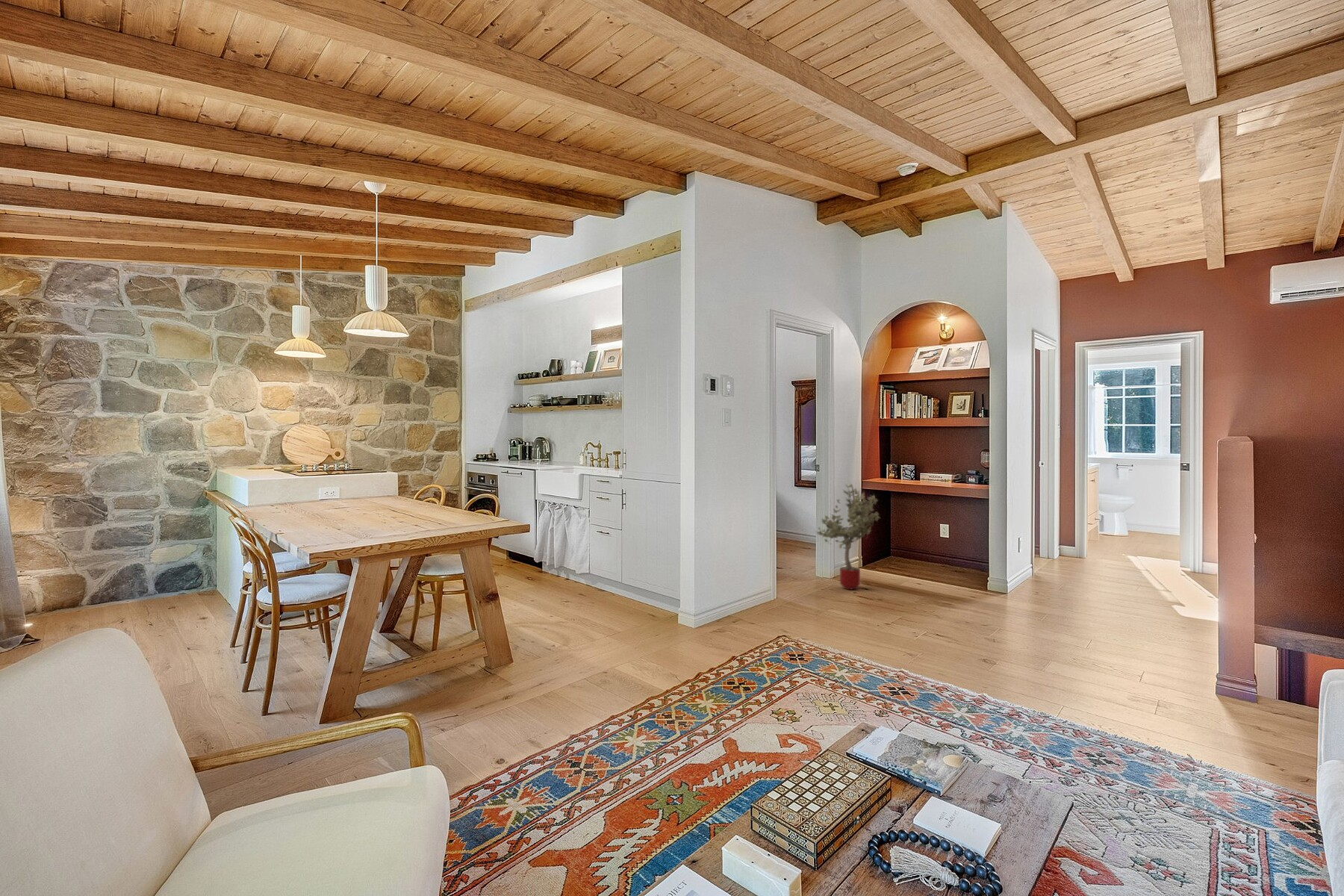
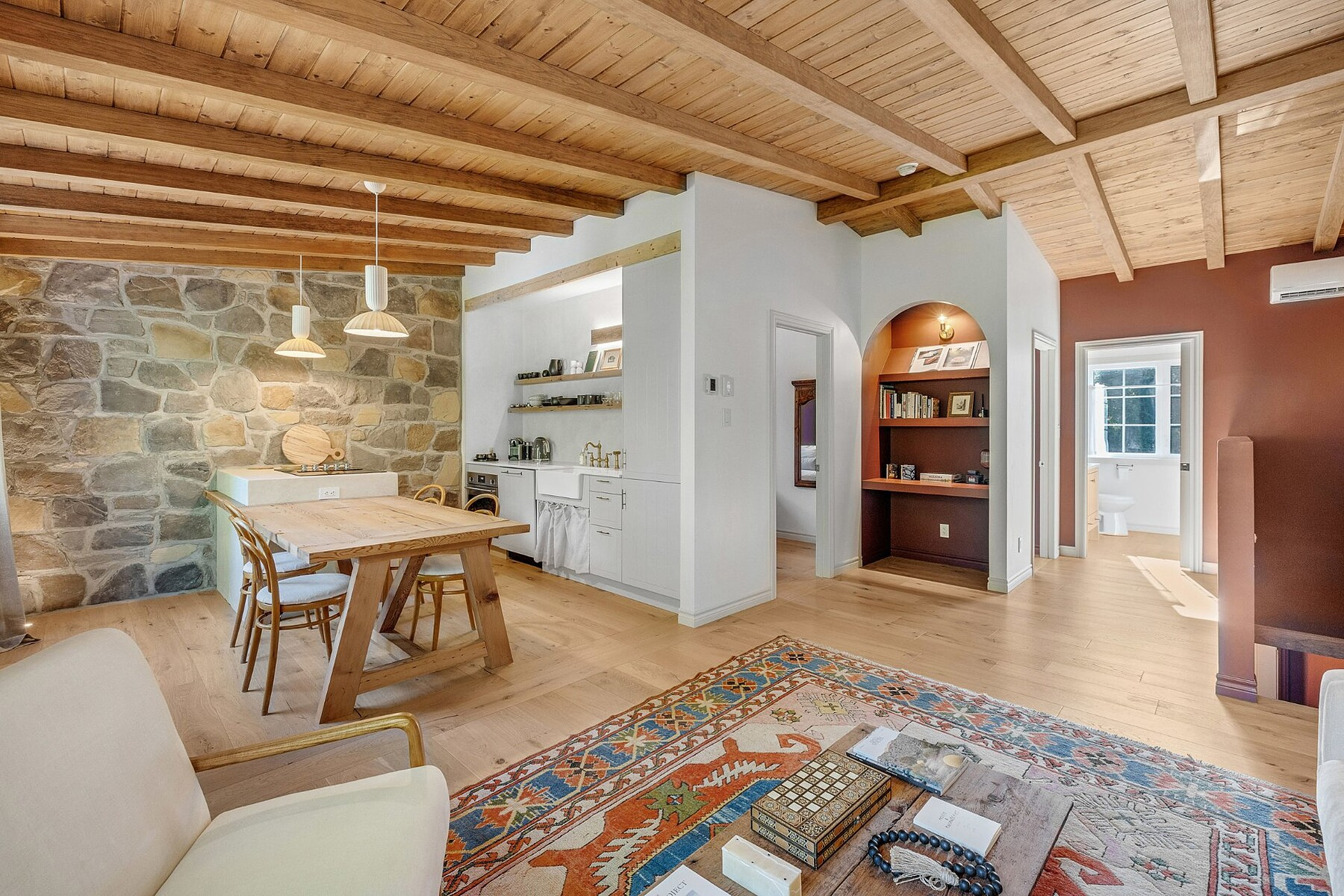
- potted tree (844, 535)
